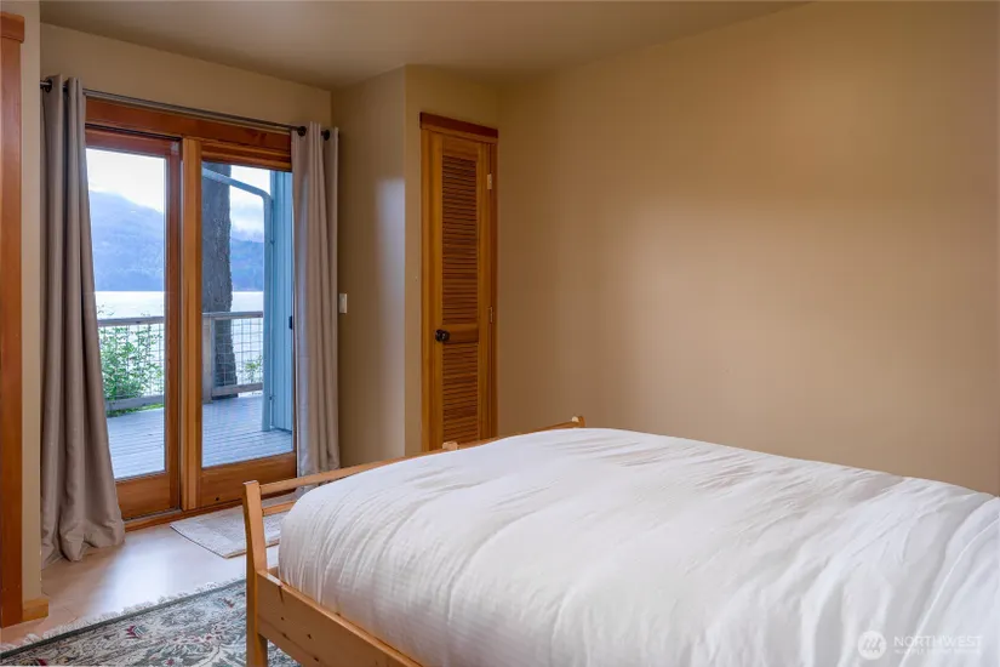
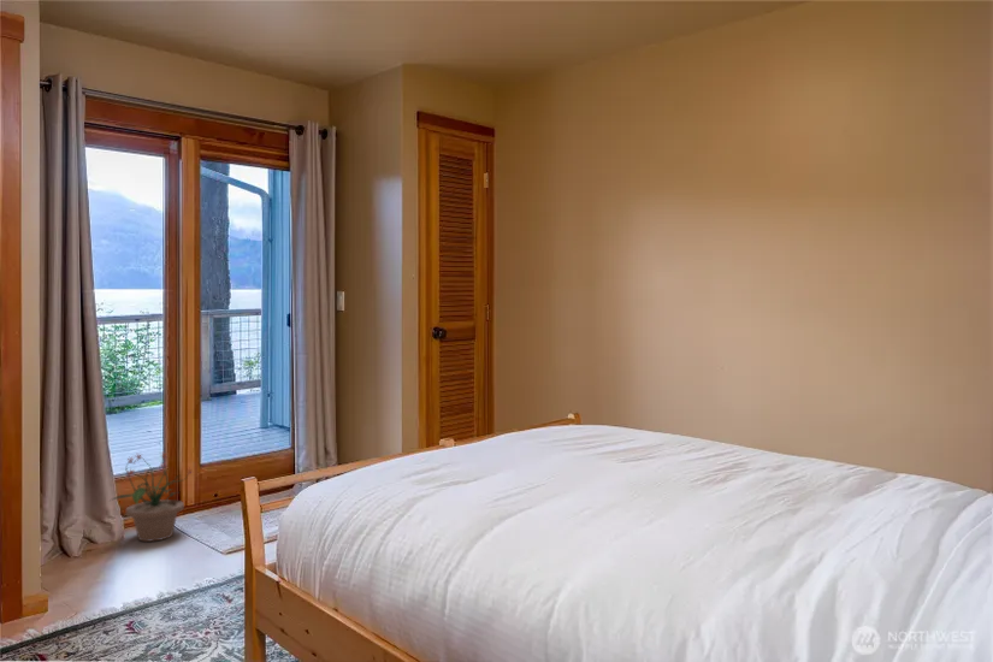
+ potted plant (150, 495)
